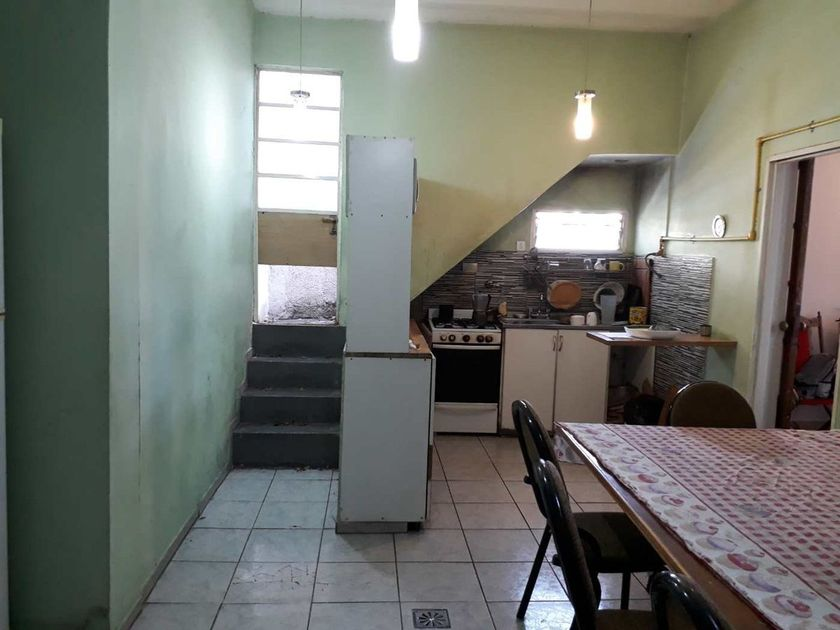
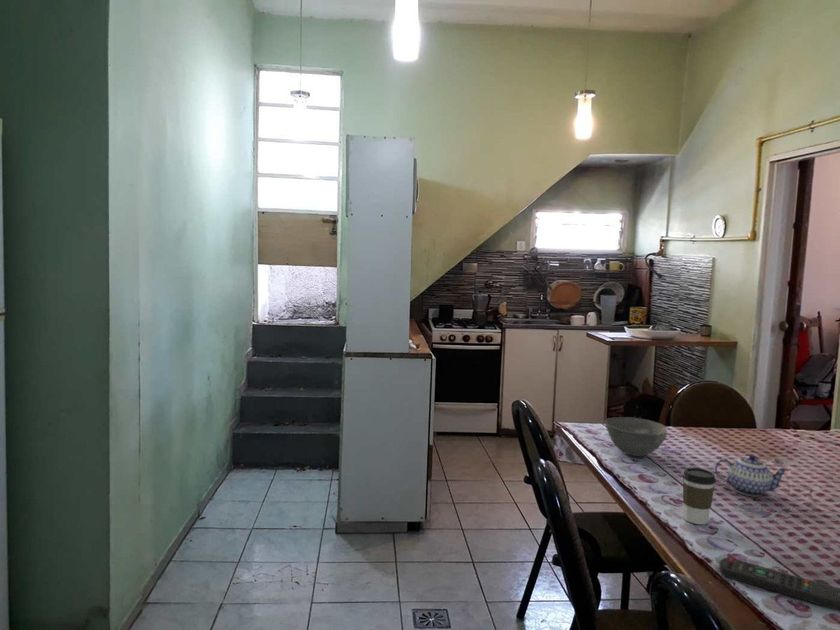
+ remote control (784, 582)
+ bowl (635, 439)
+ teapot (750, 473)
+ coffee cup (697, 496)
